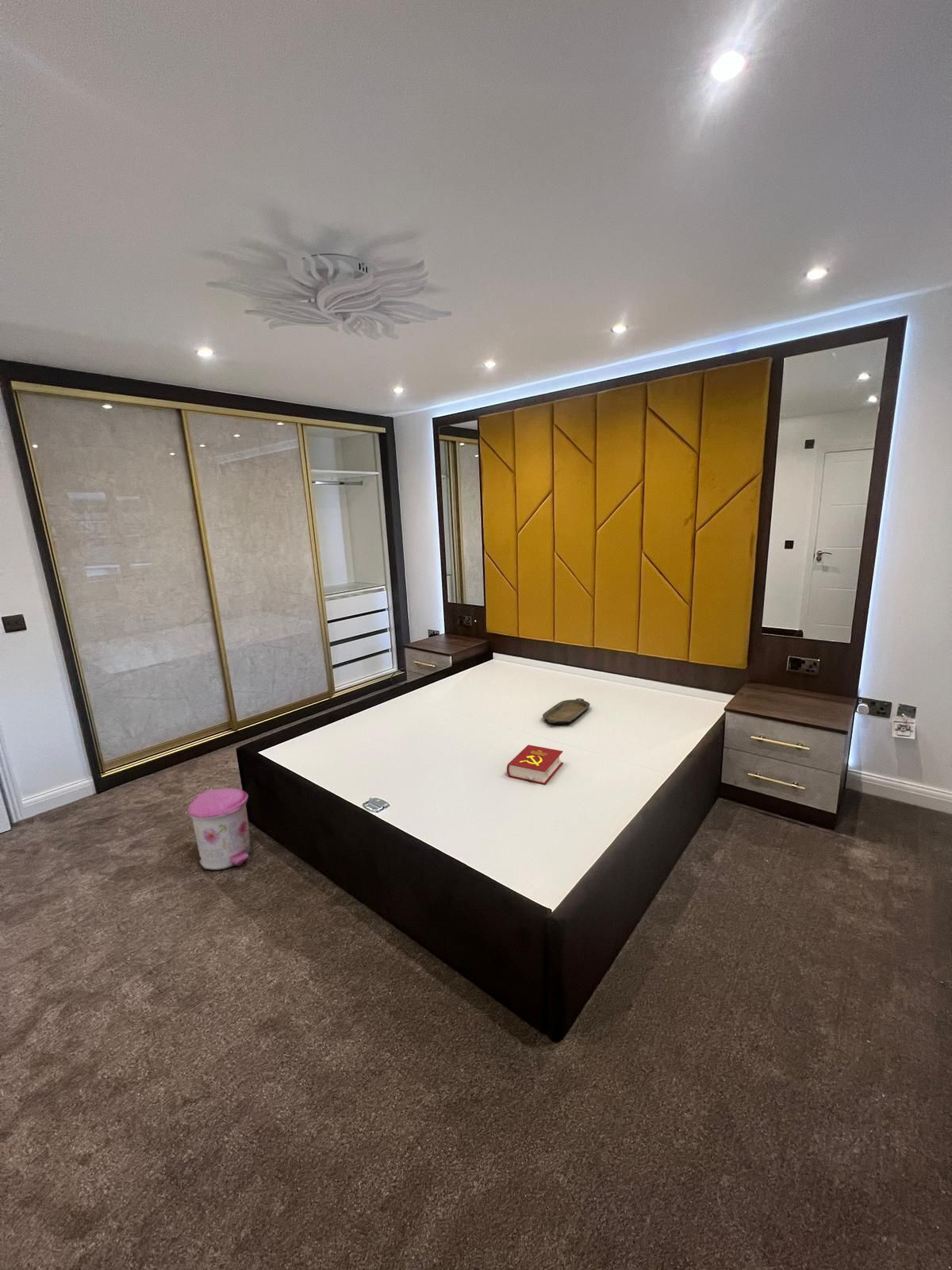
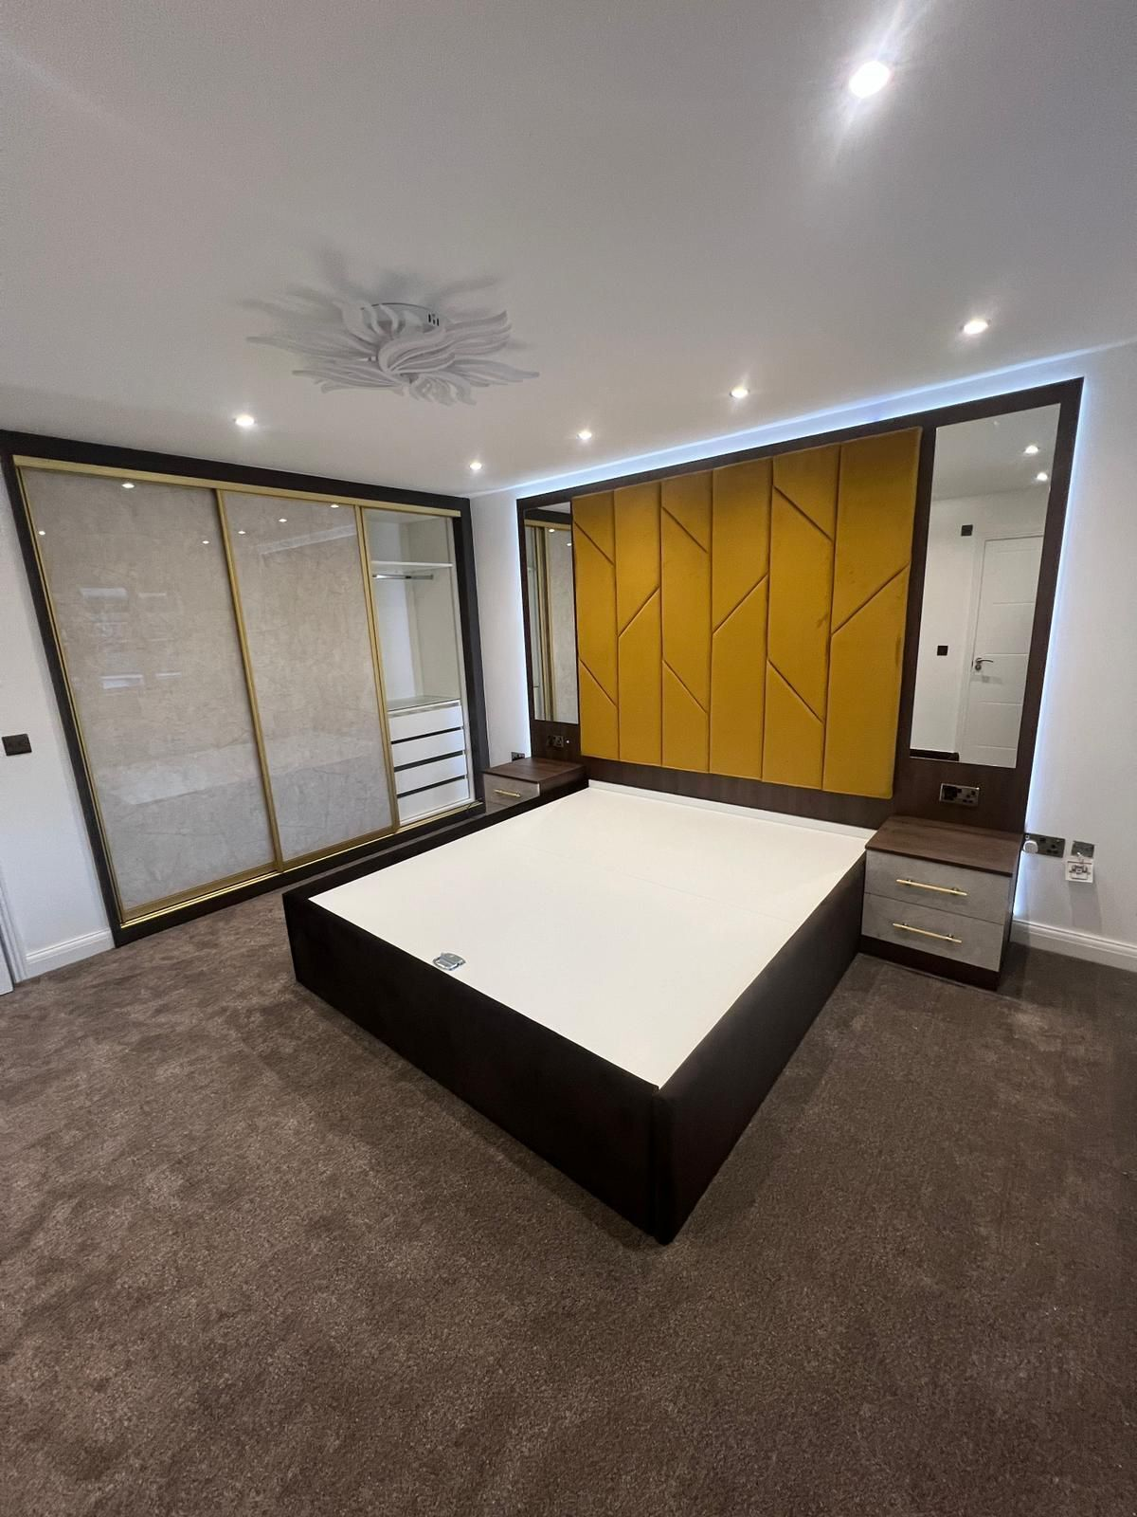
- serving tray (566, 711)
- trash can (221, 826)
- book (536, 763)
